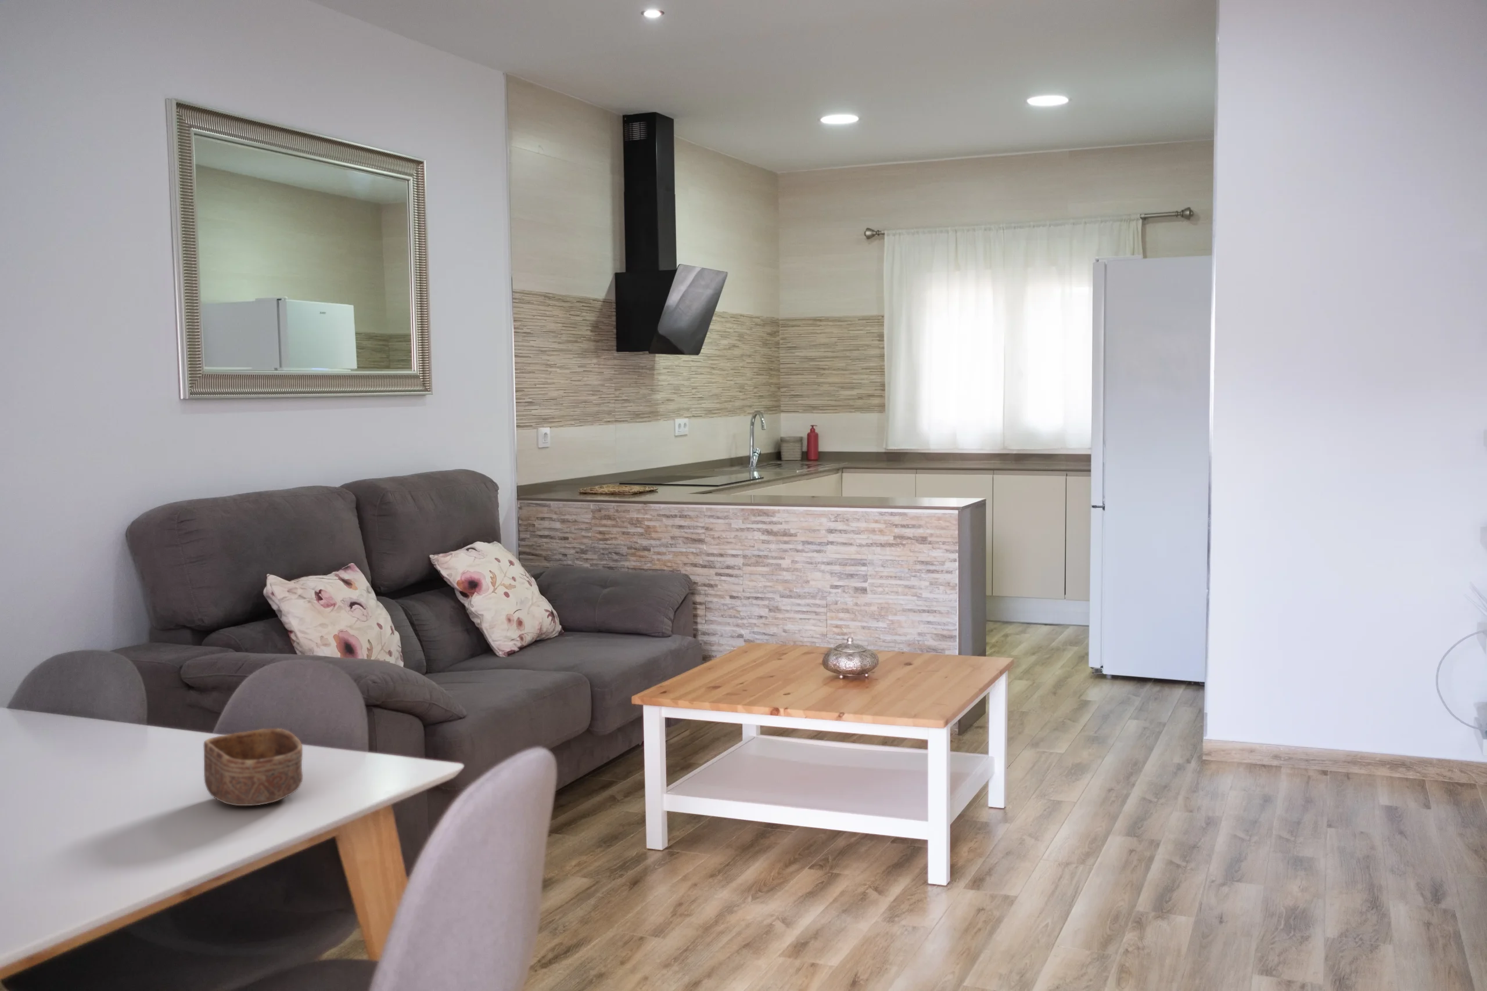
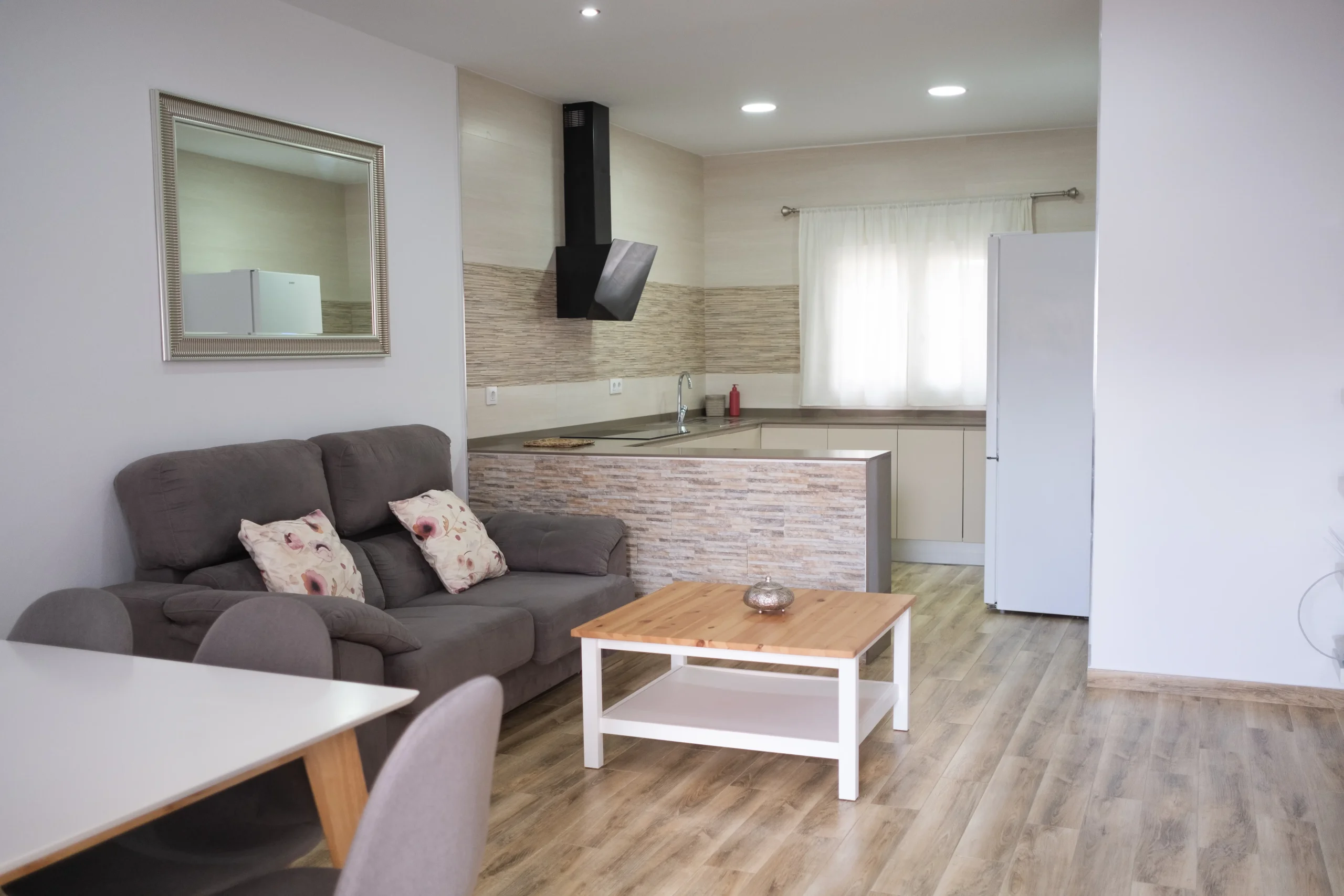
- bowl (253, 768)
